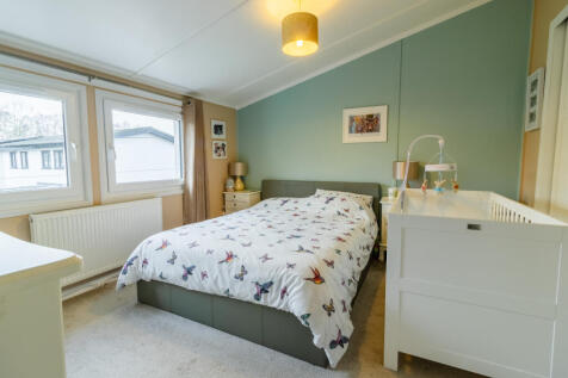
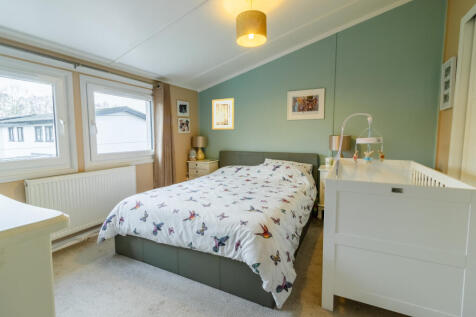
+ wall art (222, 114)
